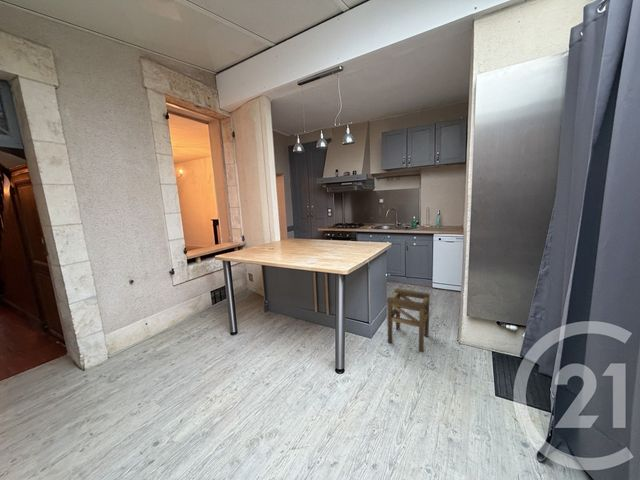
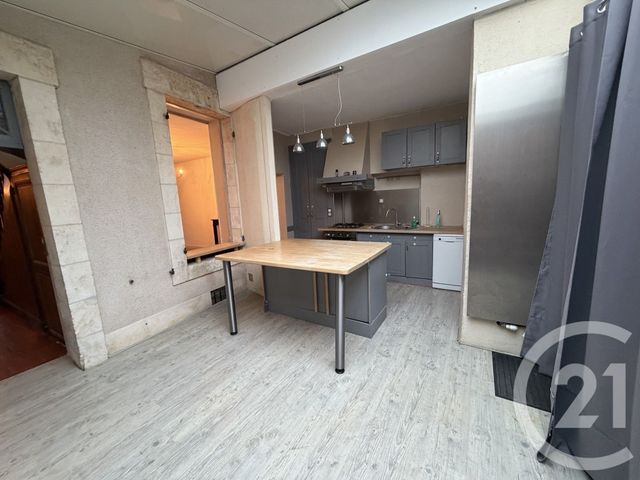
- stool (408, 317)
